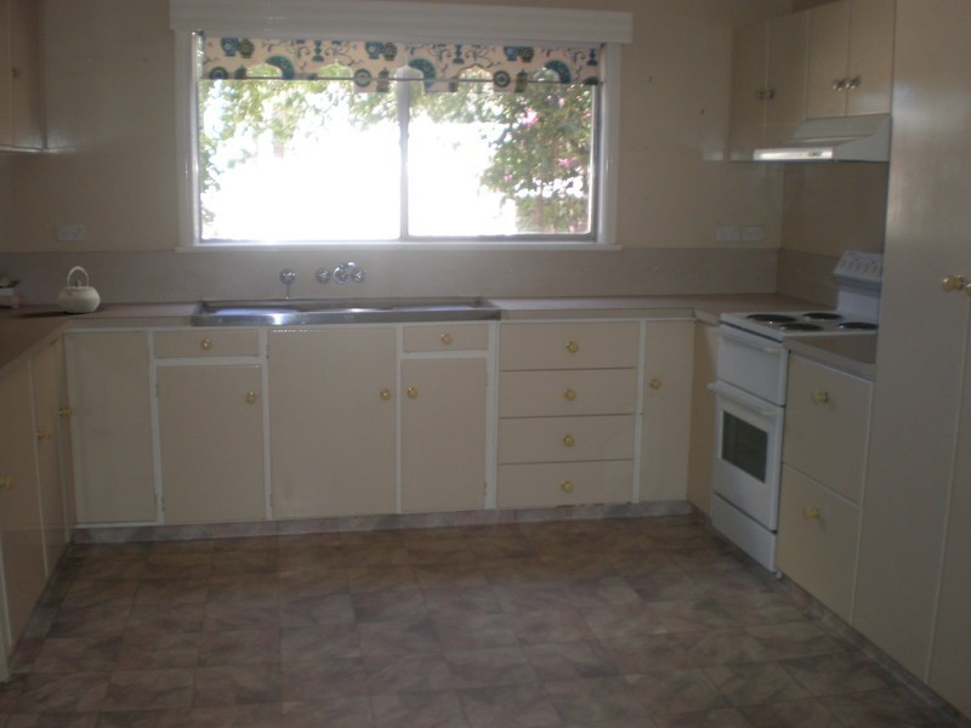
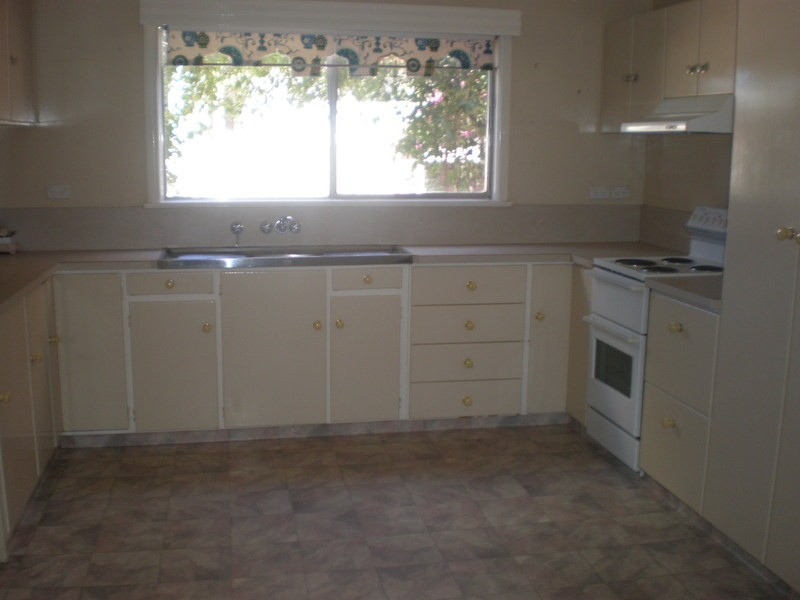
- kettle (79, 289)
